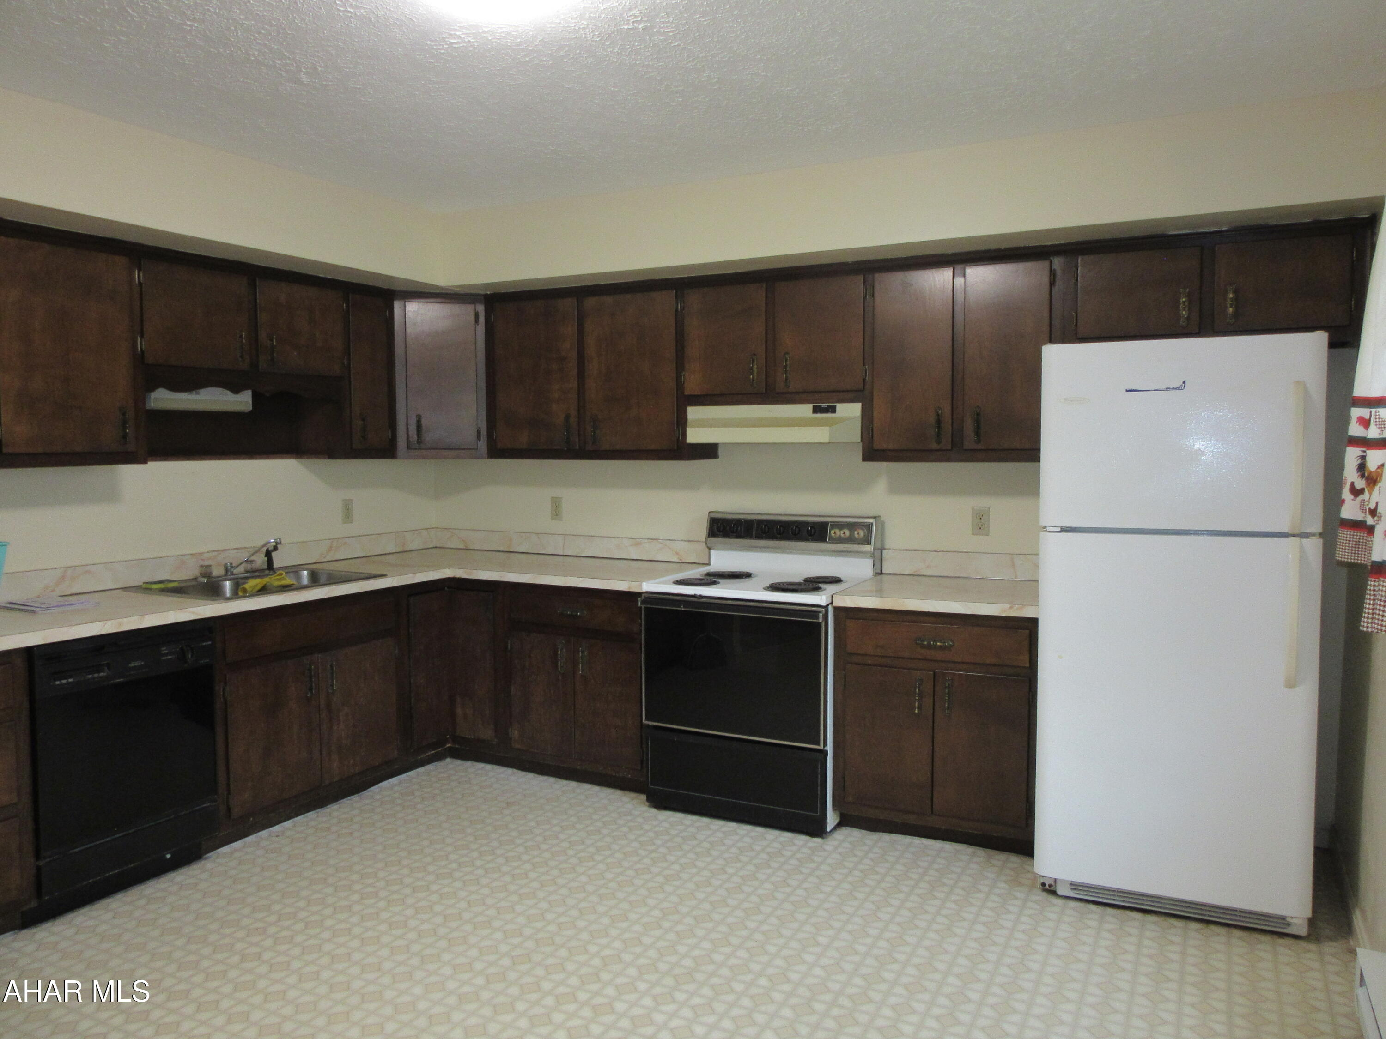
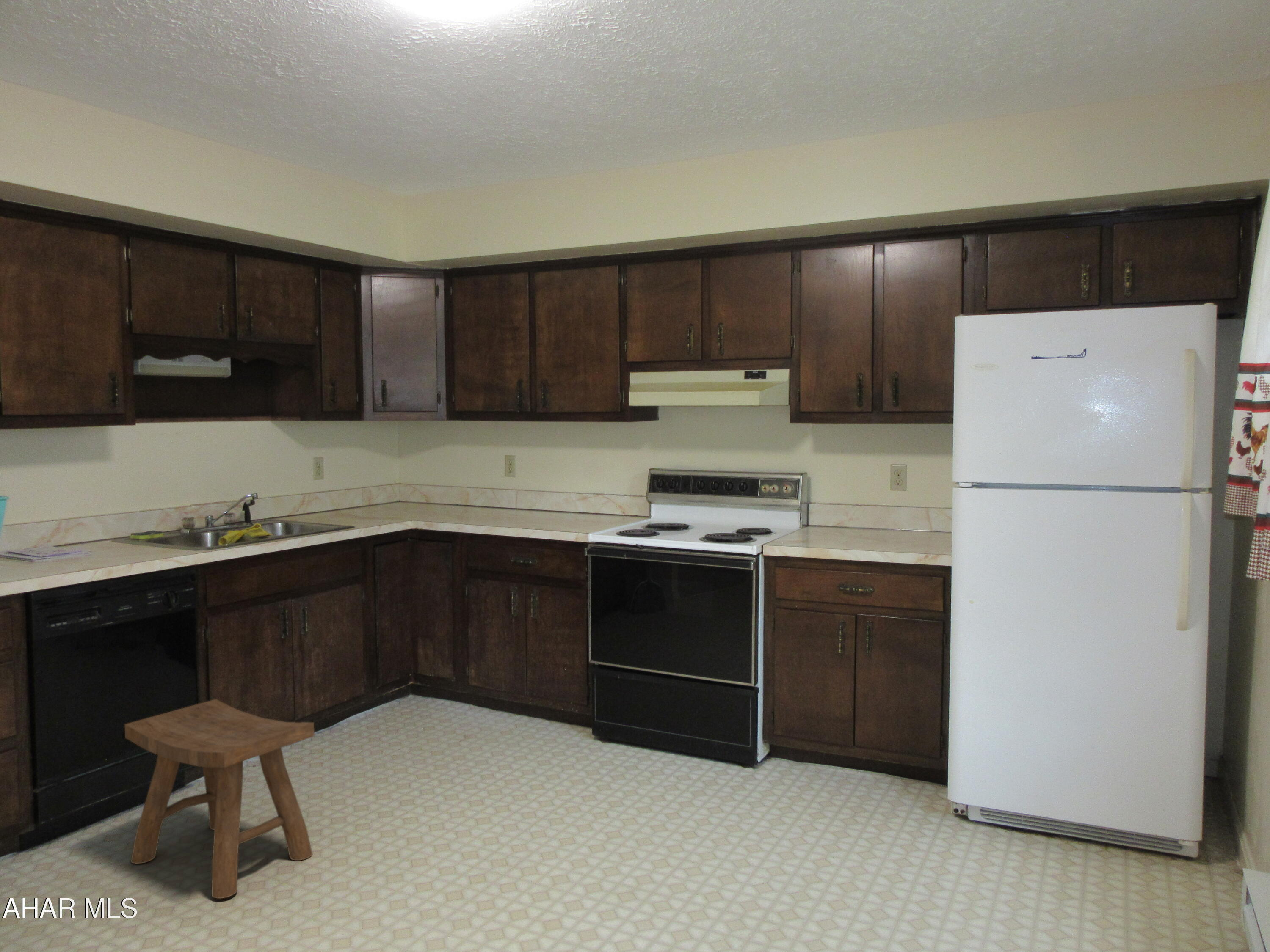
+ stool (221, 790)
